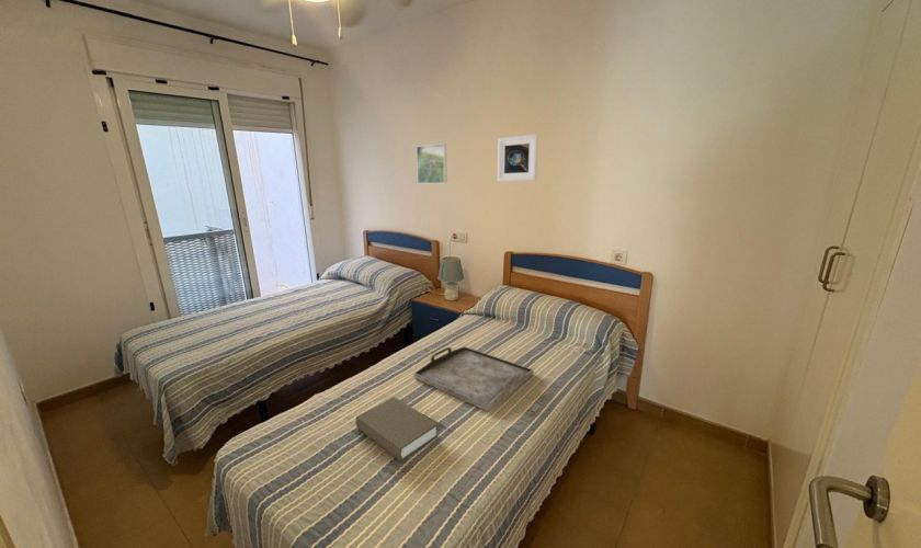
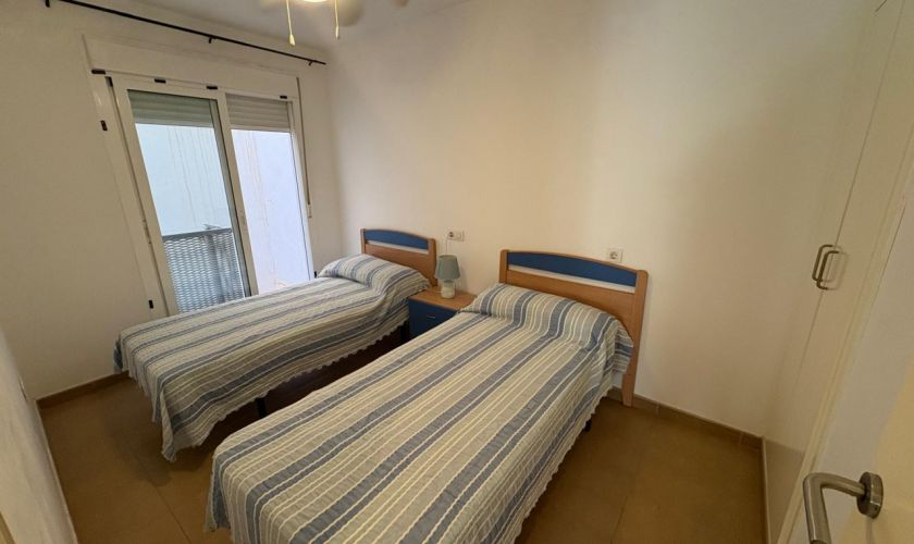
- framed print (516, 159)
- serving tray (474, 369)
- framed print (431, 164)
- book (396, 425)
